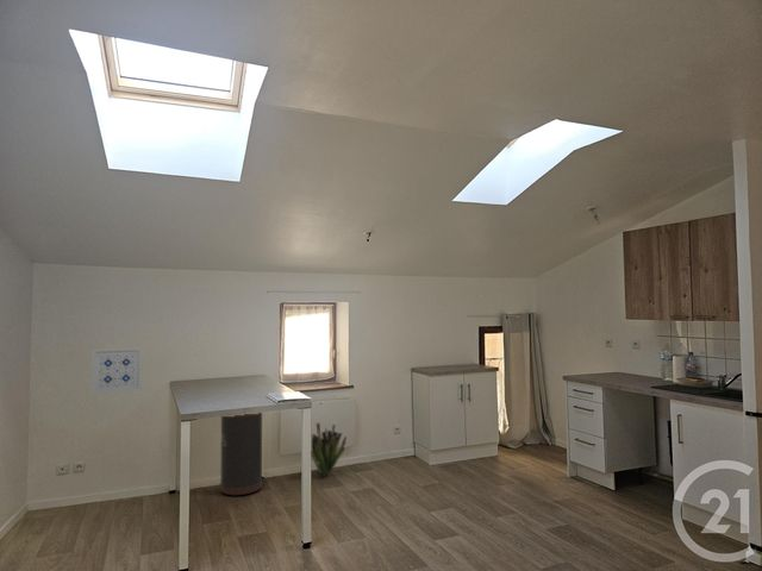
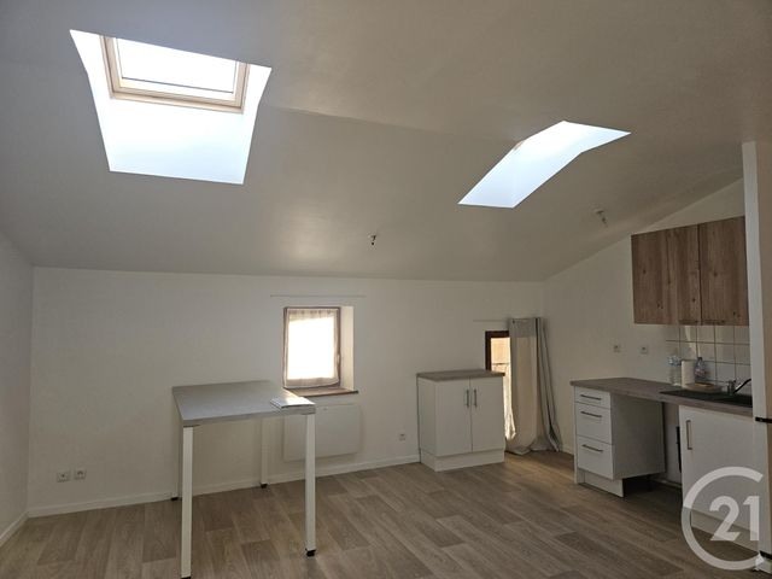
- decorative plant (325, 448)
- trash can (242, 447)
- wall art (117, 370)
